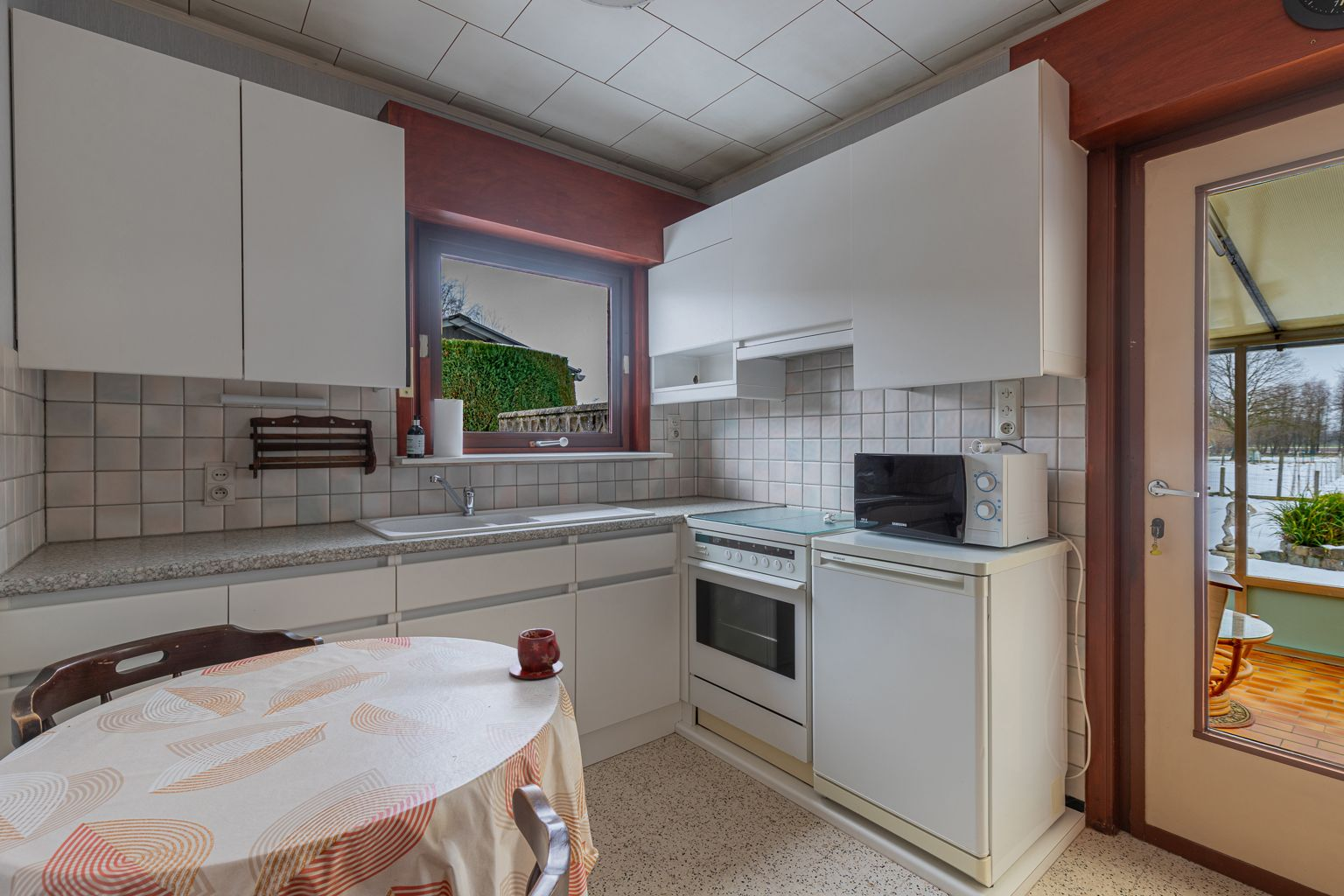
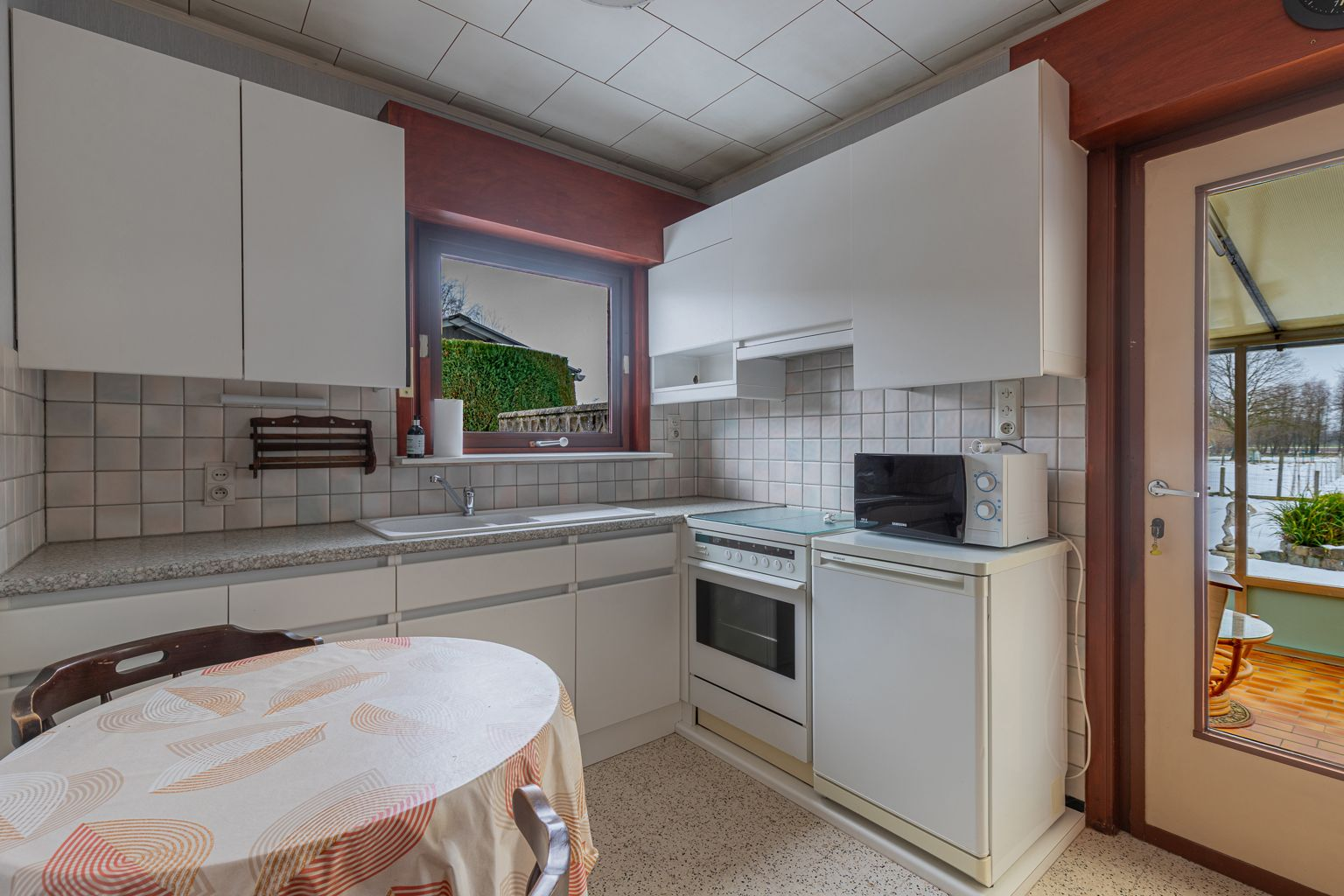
- teacup (537, 652)
